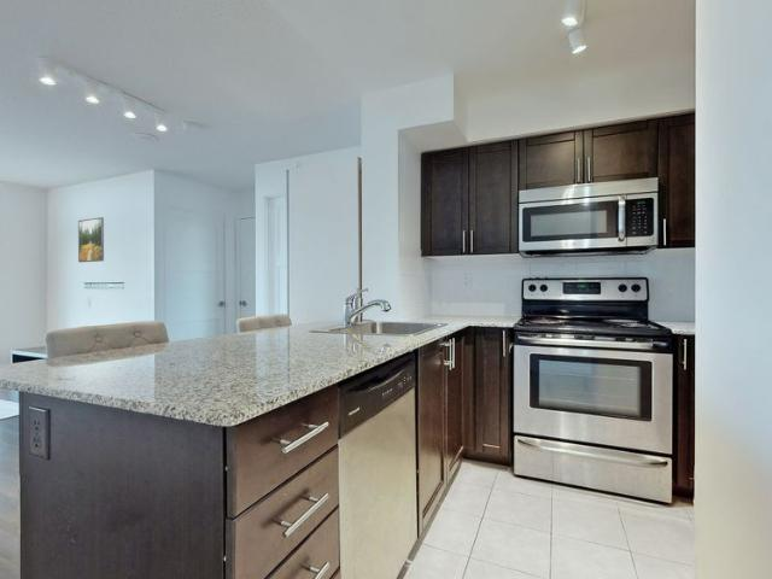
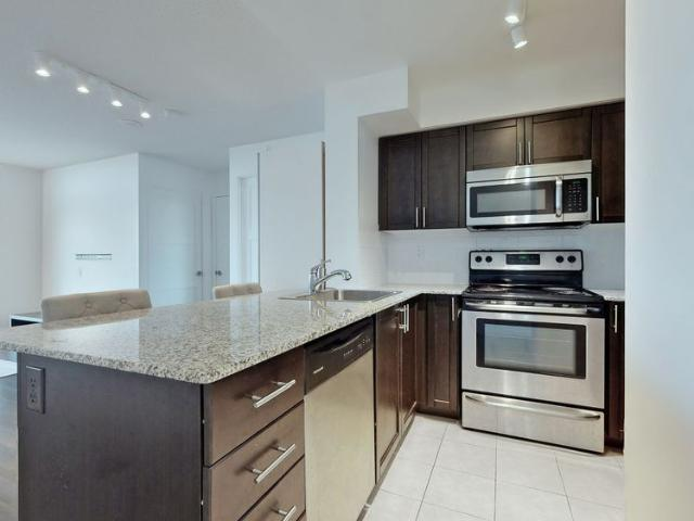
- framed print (90, 240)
